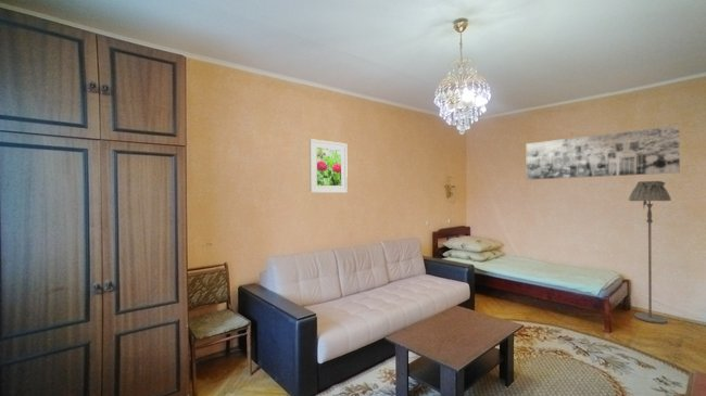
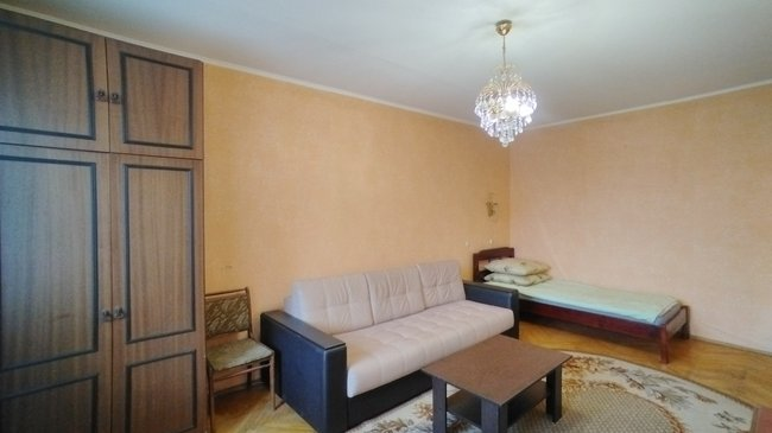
- floor lamp (648, 250)
- wall art (591, 156)
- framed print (329, 167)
